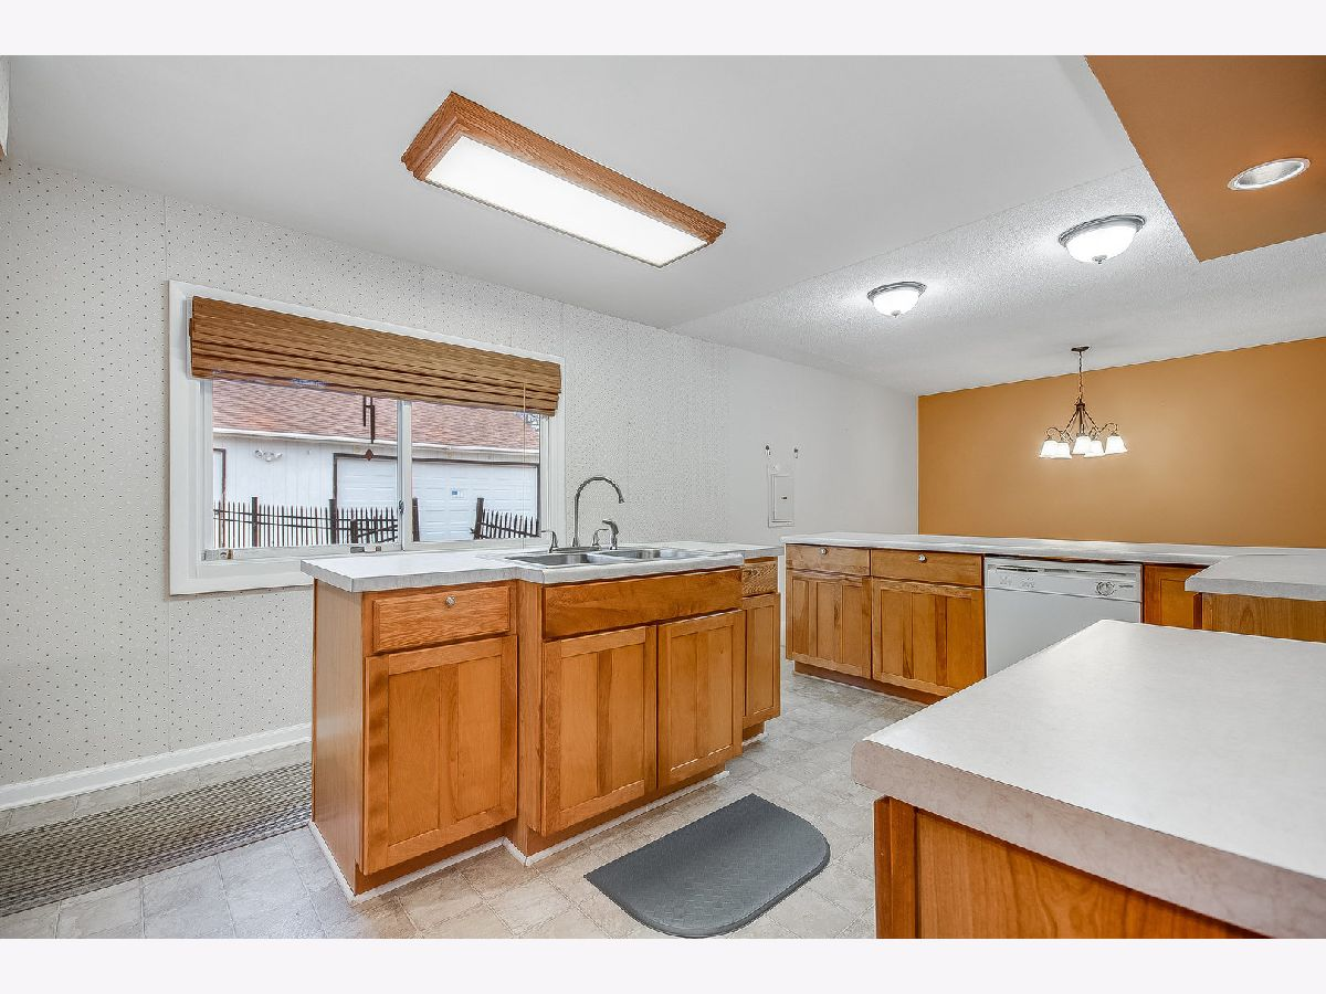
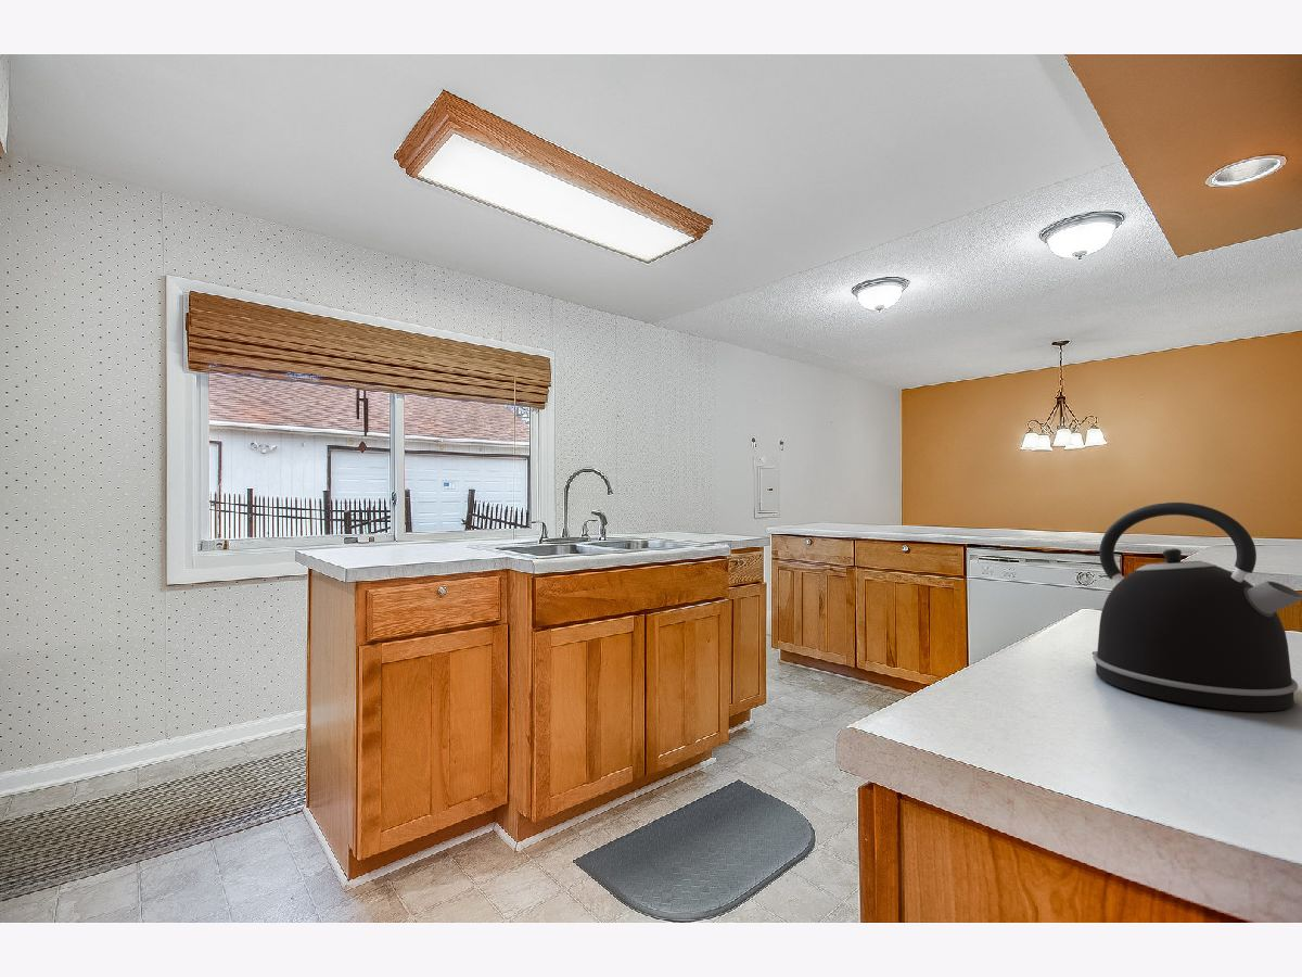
+ kettle (1184, 593)
